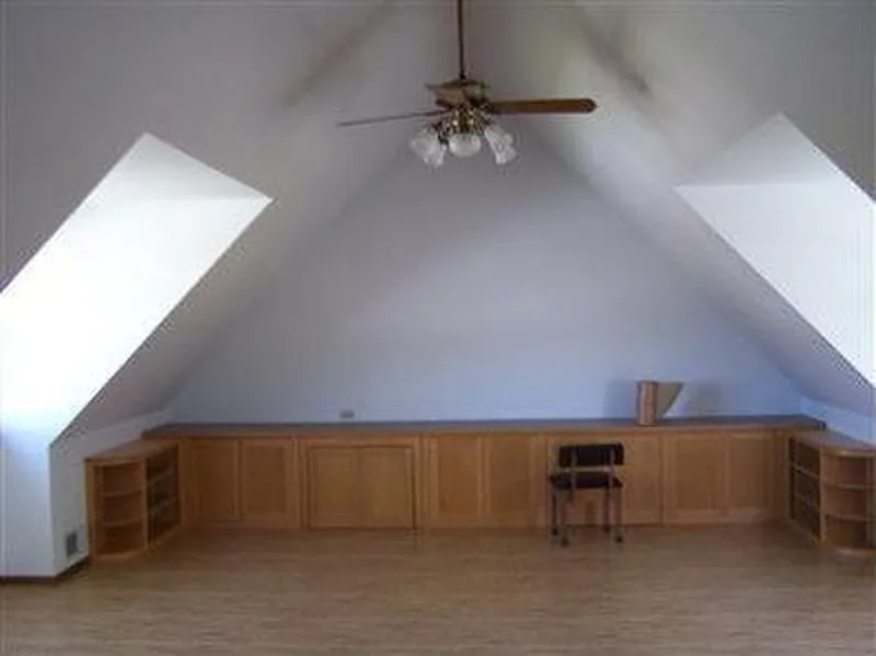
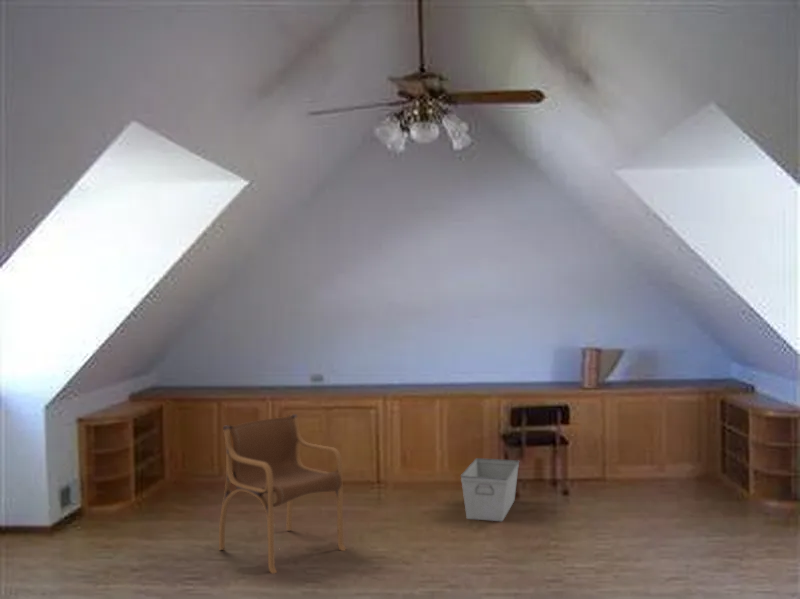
+ armchair (281, 487)
+ storage bin (491, 488)
